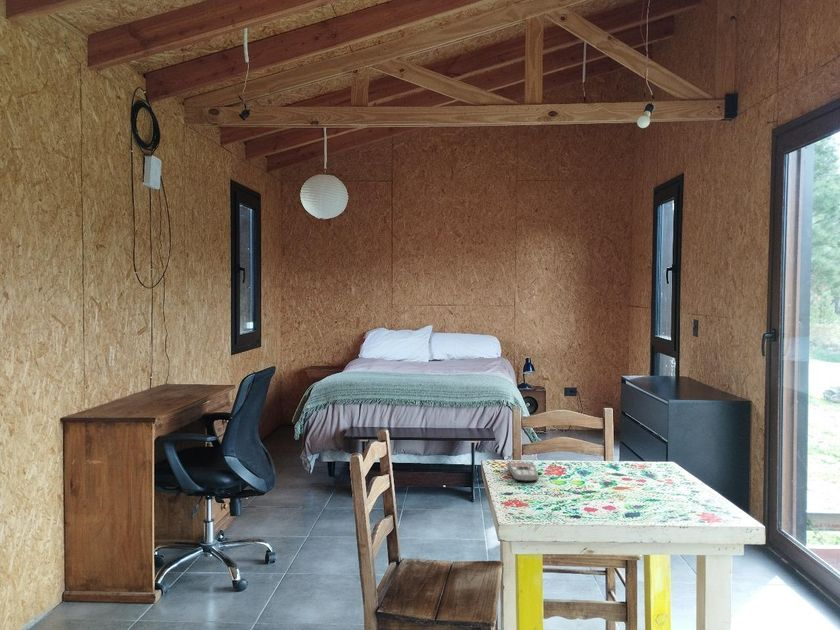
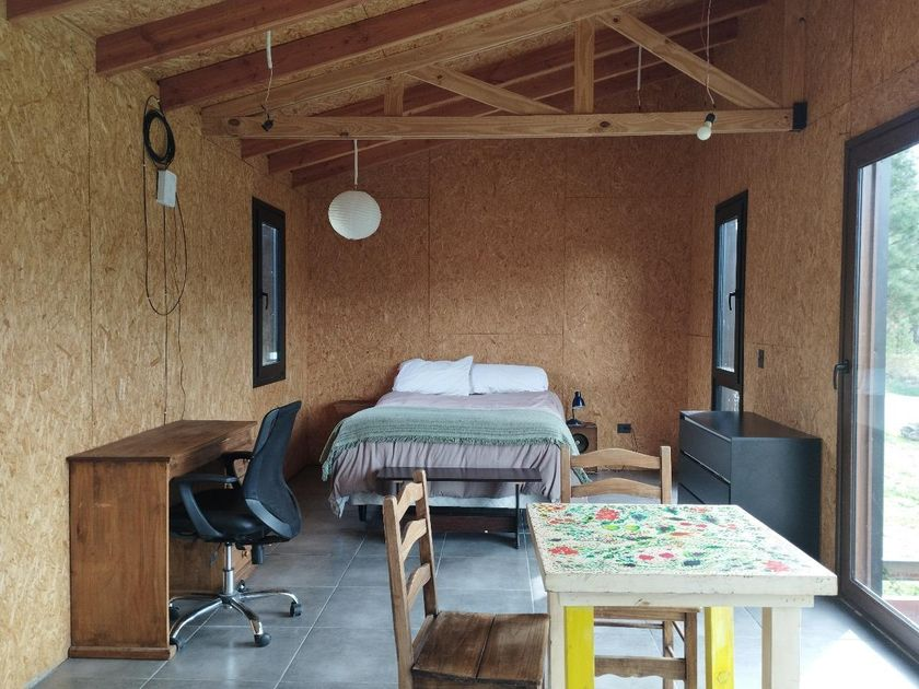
- remote control (523, 471)
